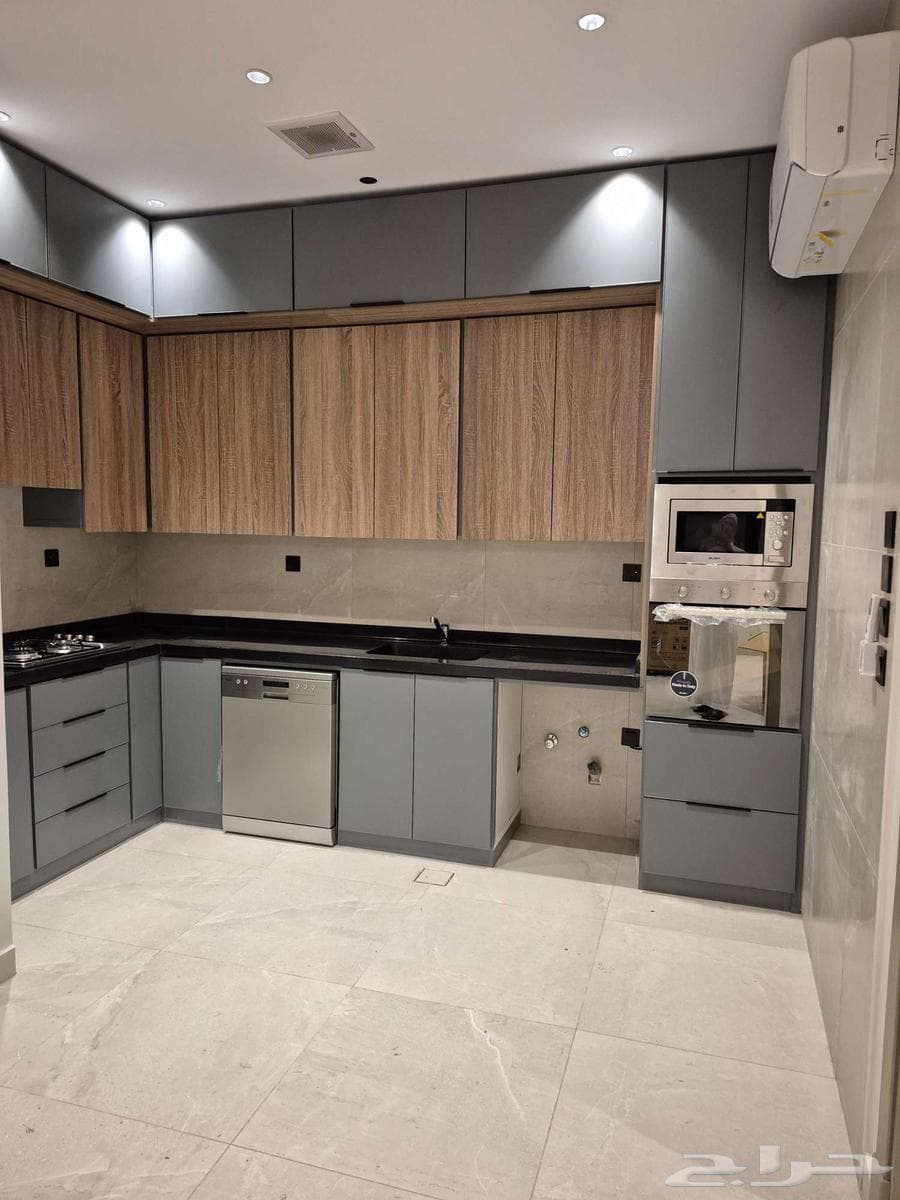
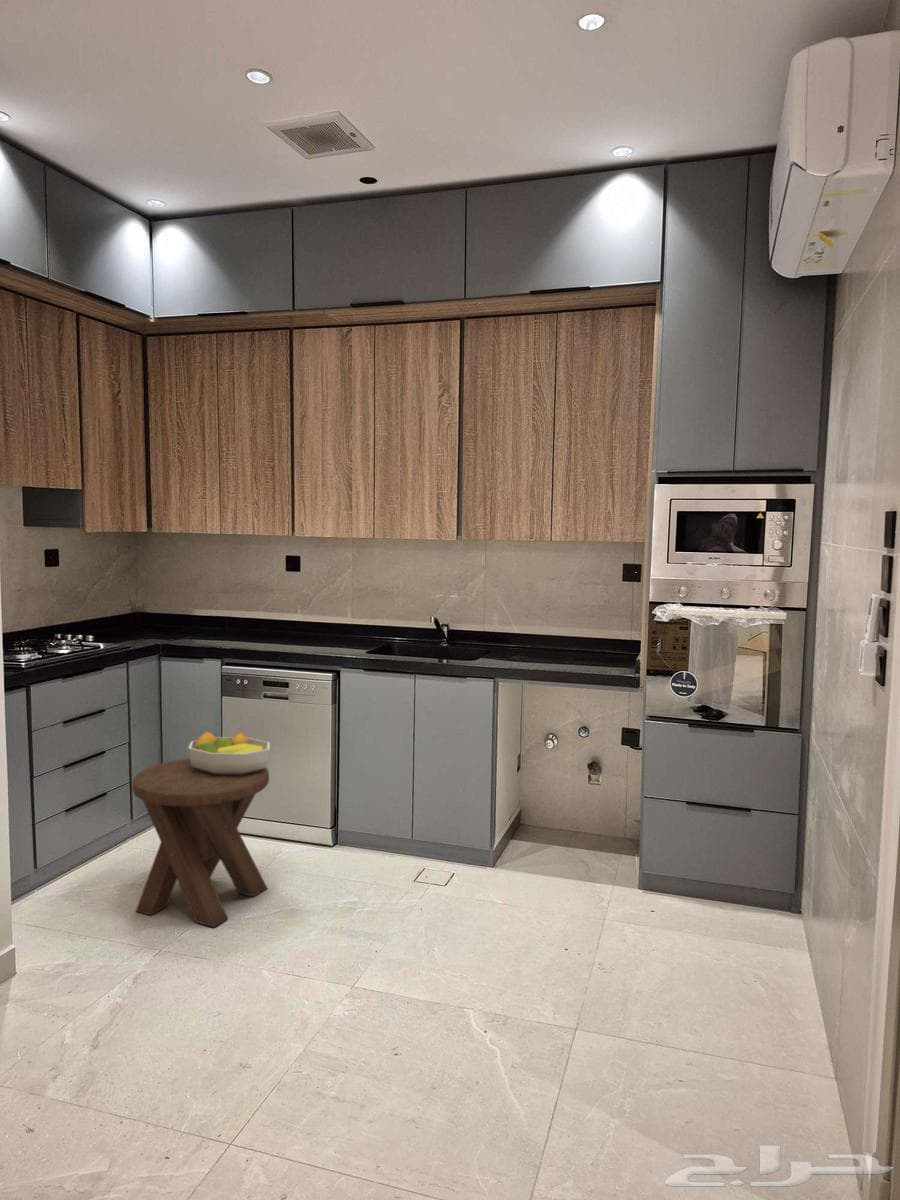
+ fruit bowl (229, 751)
+ music stool (202, 837)
